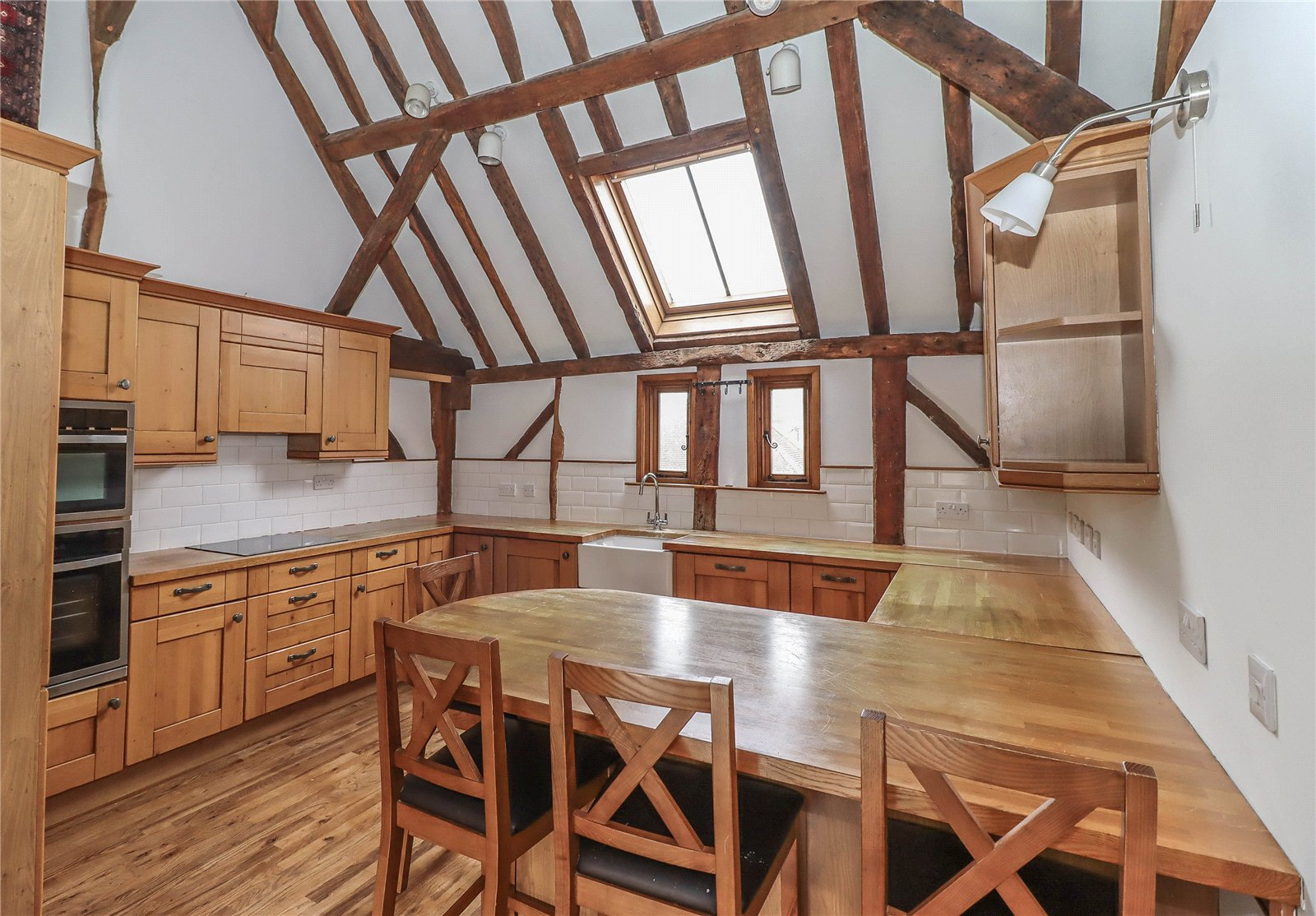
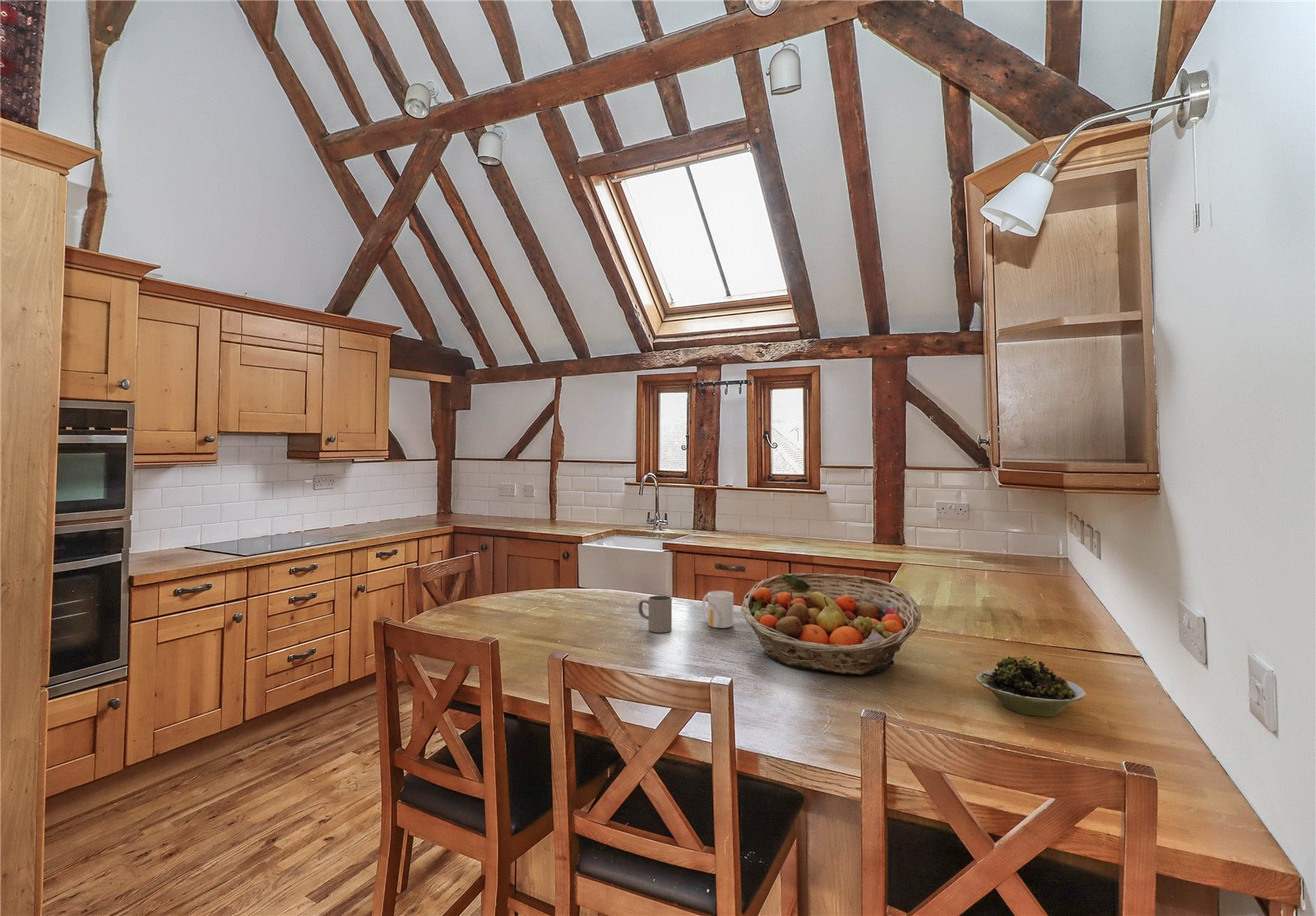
+ fruit basket (827, 619)
+ bowl (1029, 681)
+ mug (716, 608)
+ mug (654, 613)
